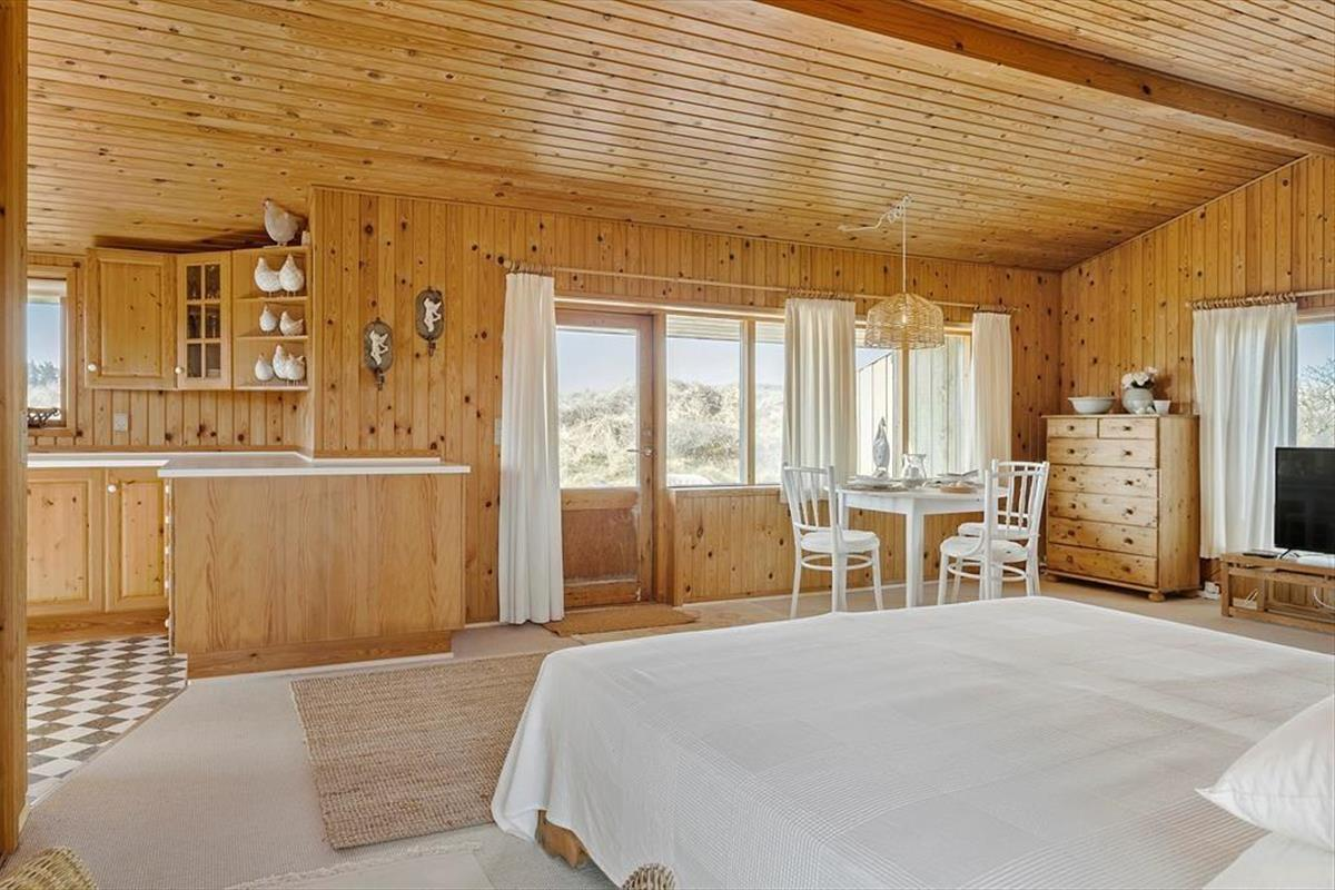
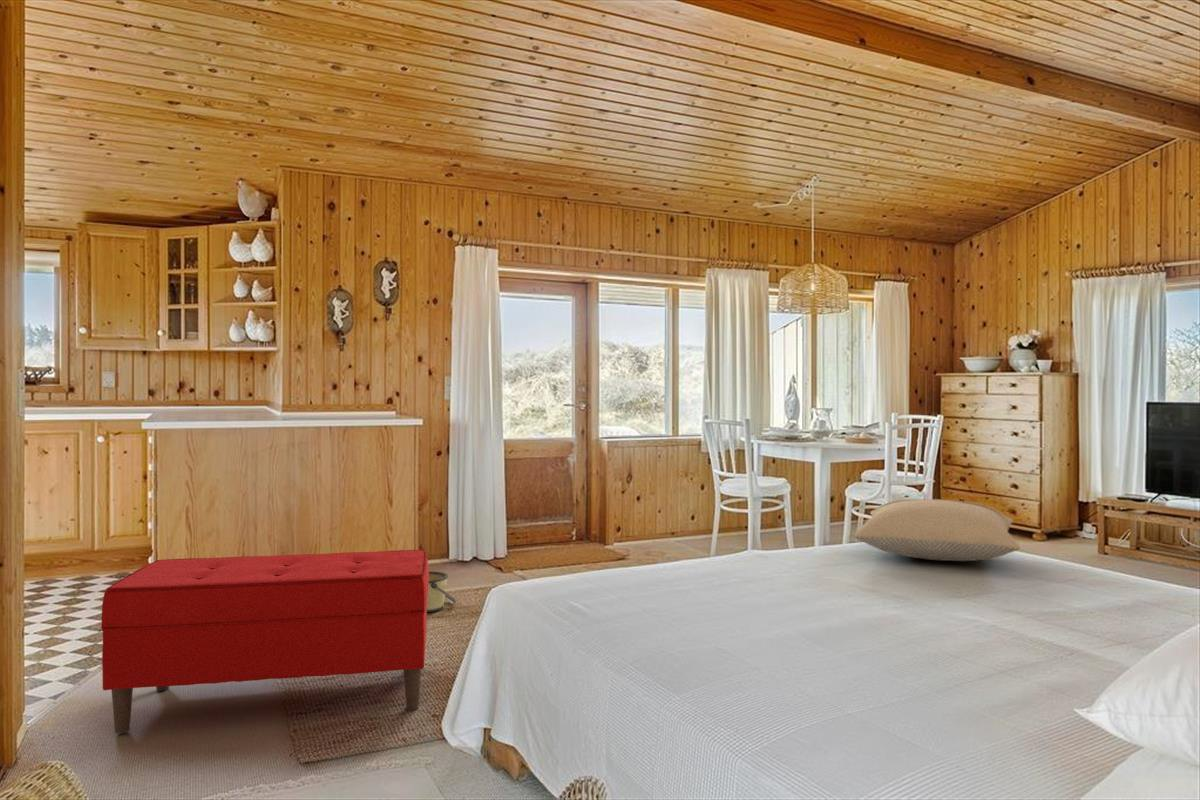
+ bucket (429, 591)
+ pillow (936, 528)
+ bench (283, 632)
